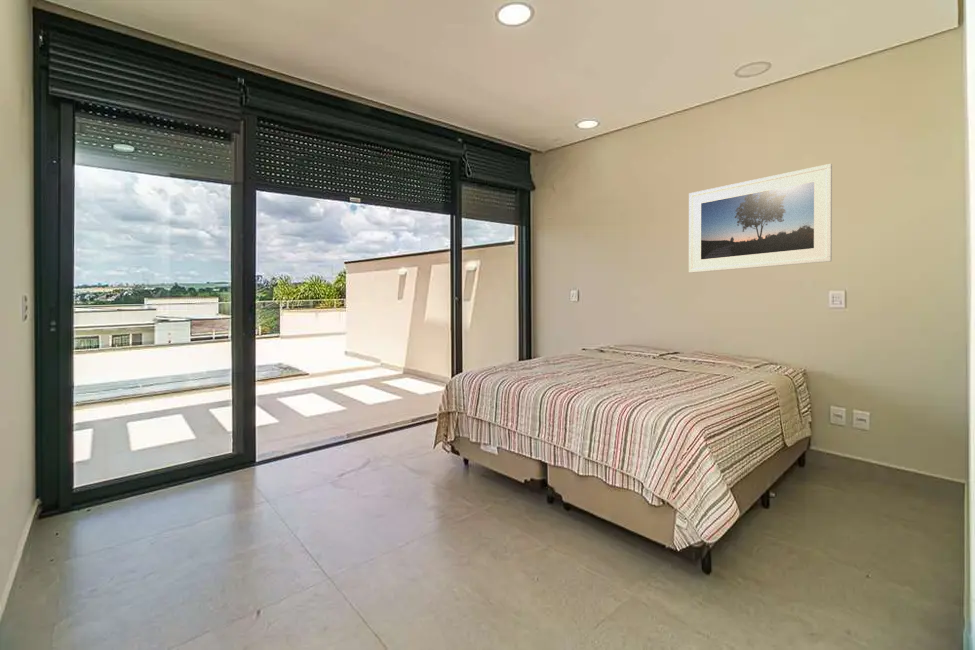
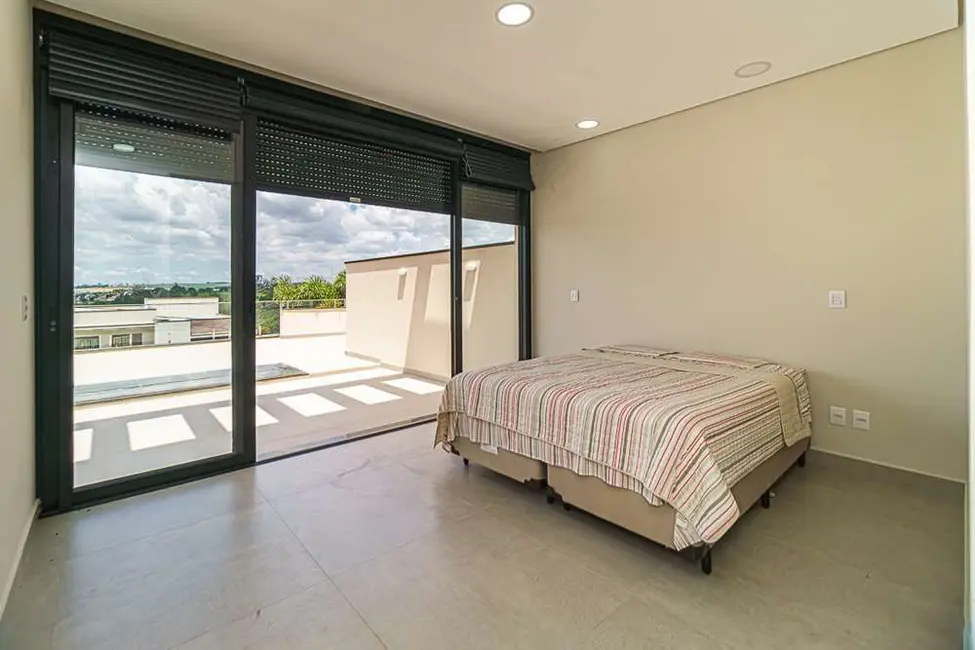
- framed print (753, 223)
